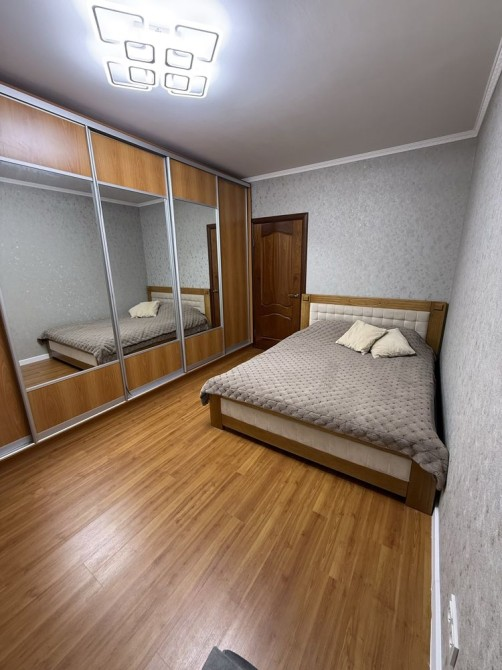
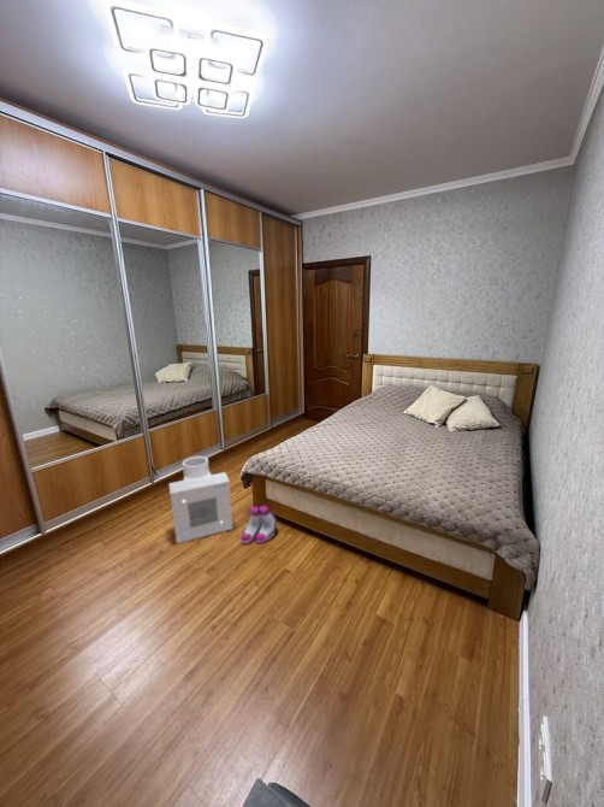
+ boots (257, 522)
+ air purifier (199, 491)
